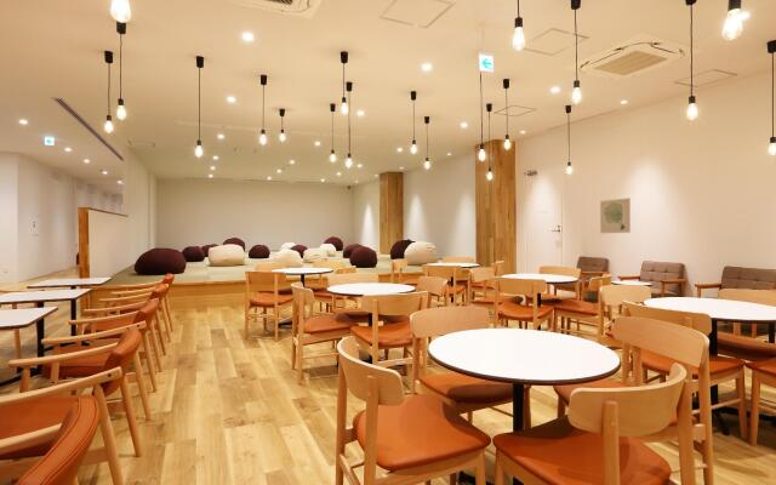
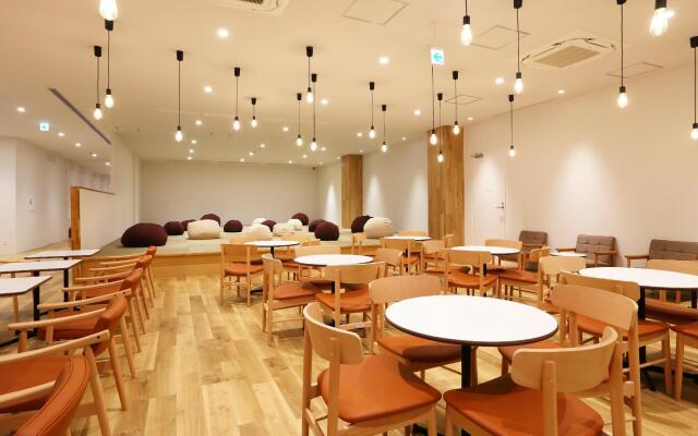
- wall art (615, 216)
